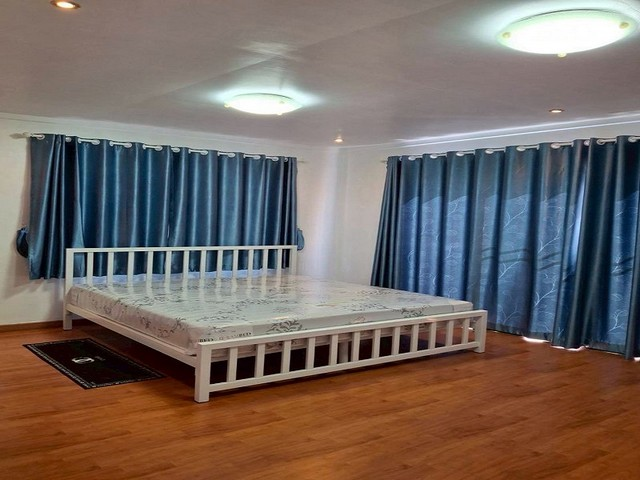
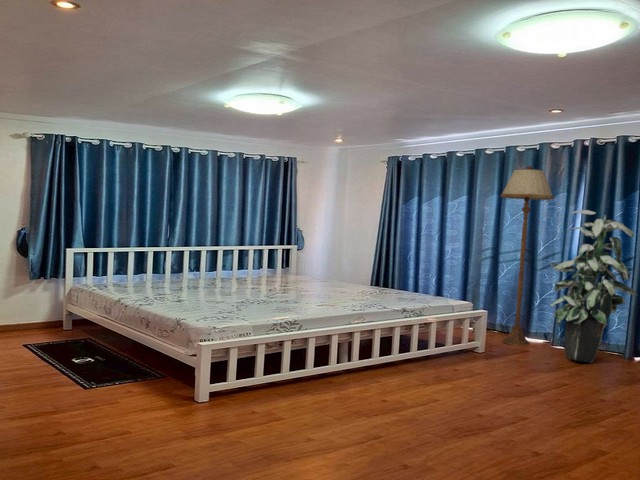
+ indoor plant (588, 285)
+ floor lamp (522, 254)
